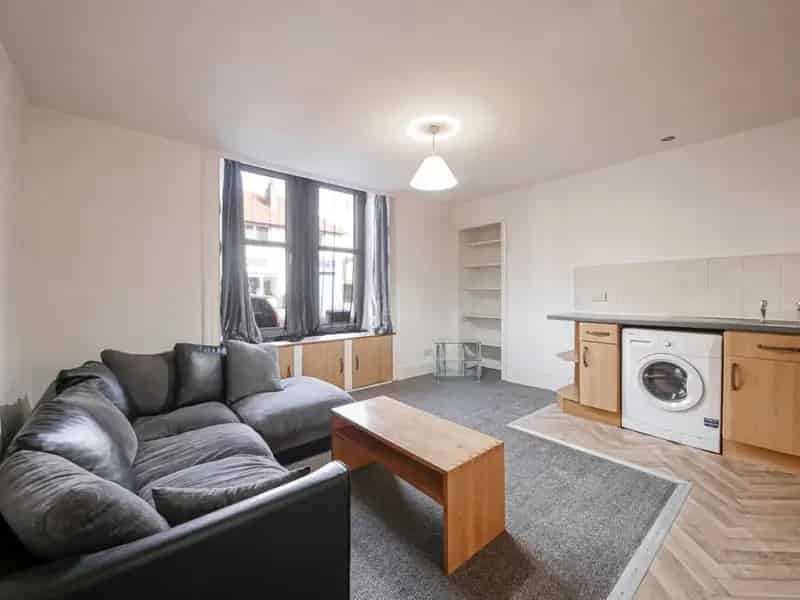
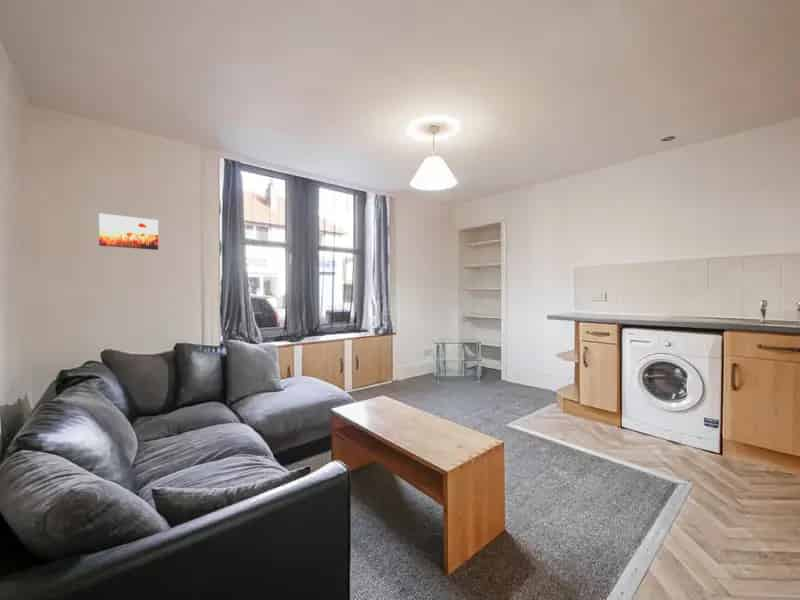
+ wall art (129, 232)
